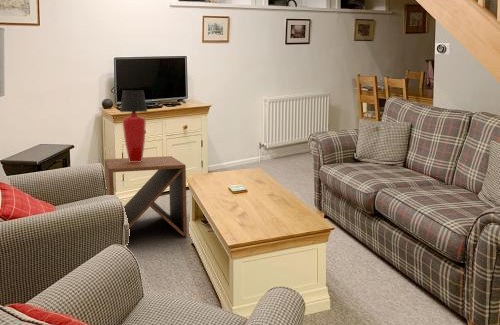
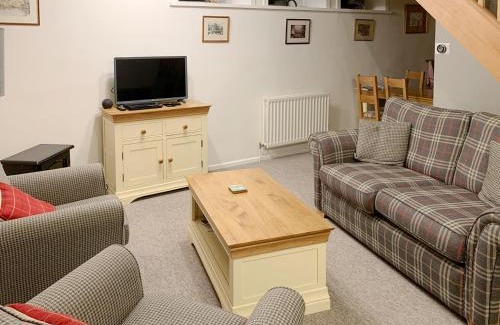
- table lamp (134, 125)
- side table (144, 196)
